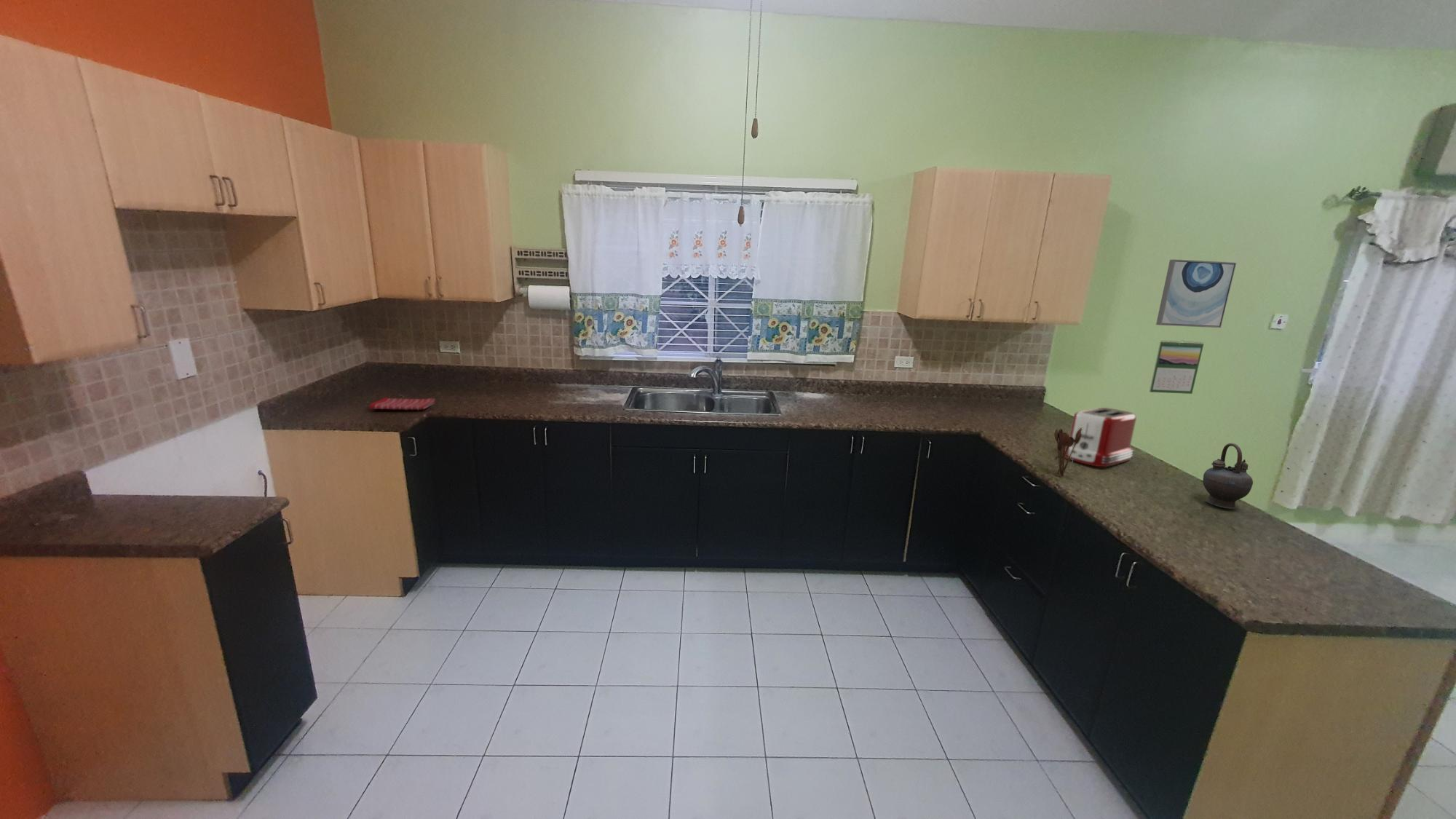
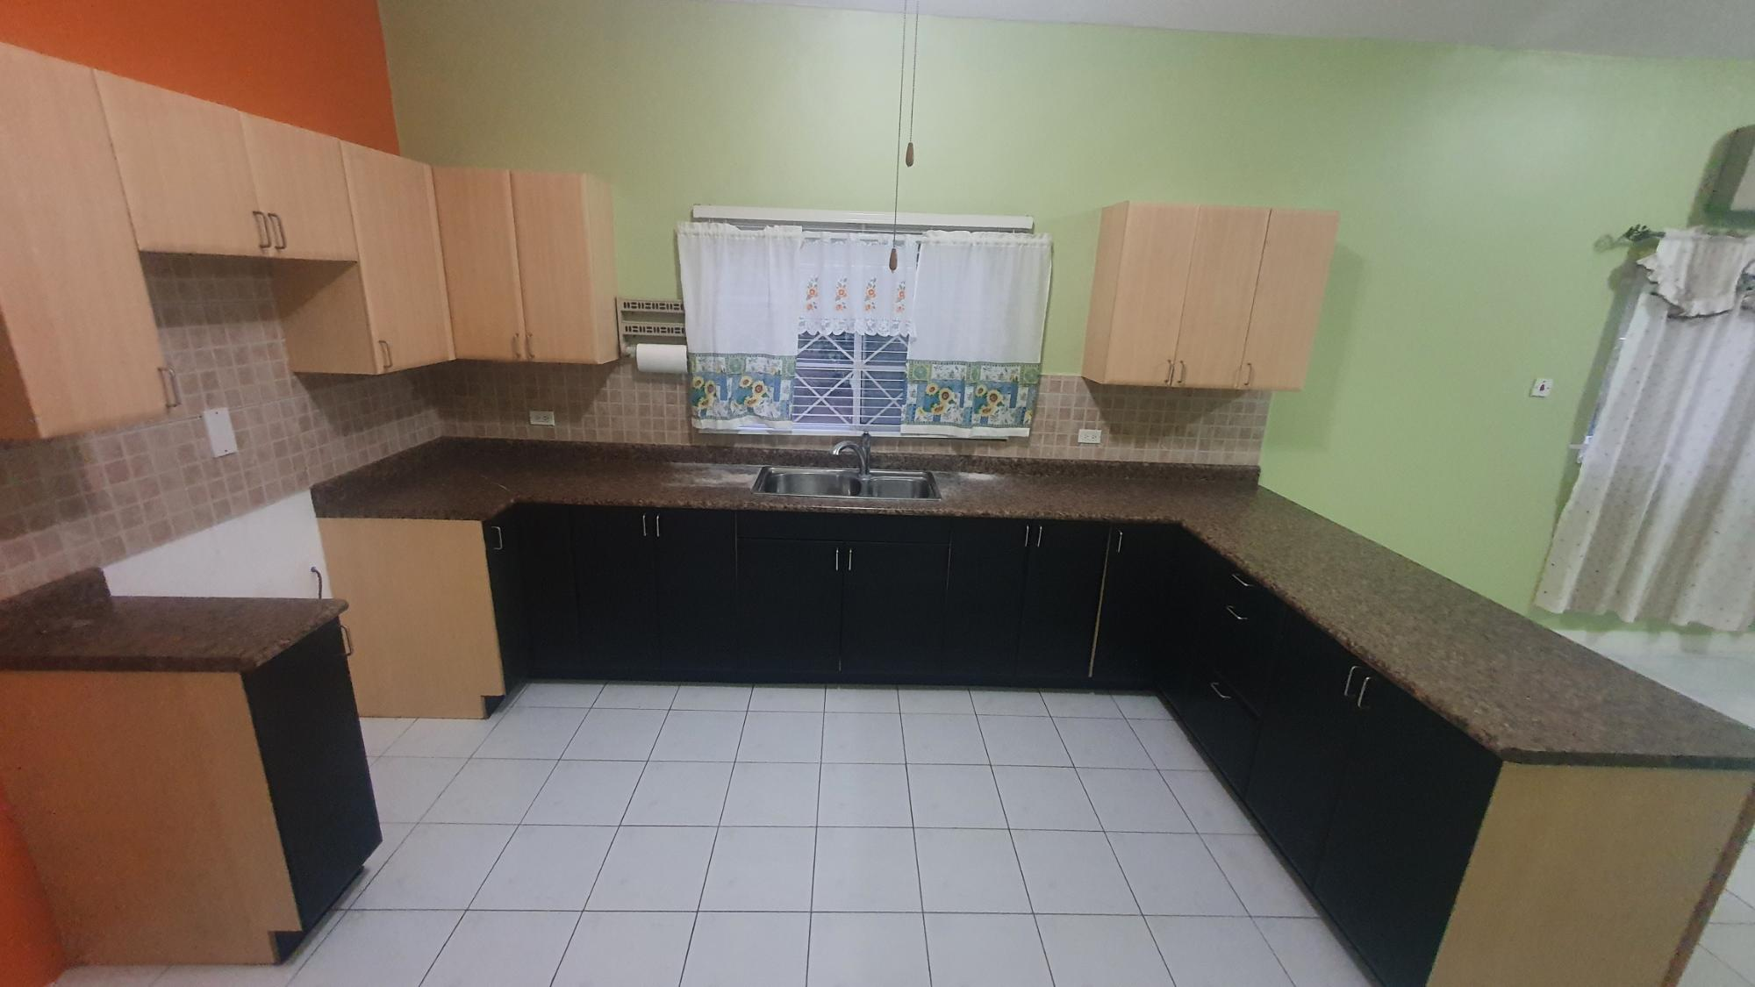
- calendar (1176, 366)
- wall art (1195, 294)
- utensil holder (1066, 451)
- toaster (1101, 435)
- teapot (1226, 473)
- dish towel (403, 403)
